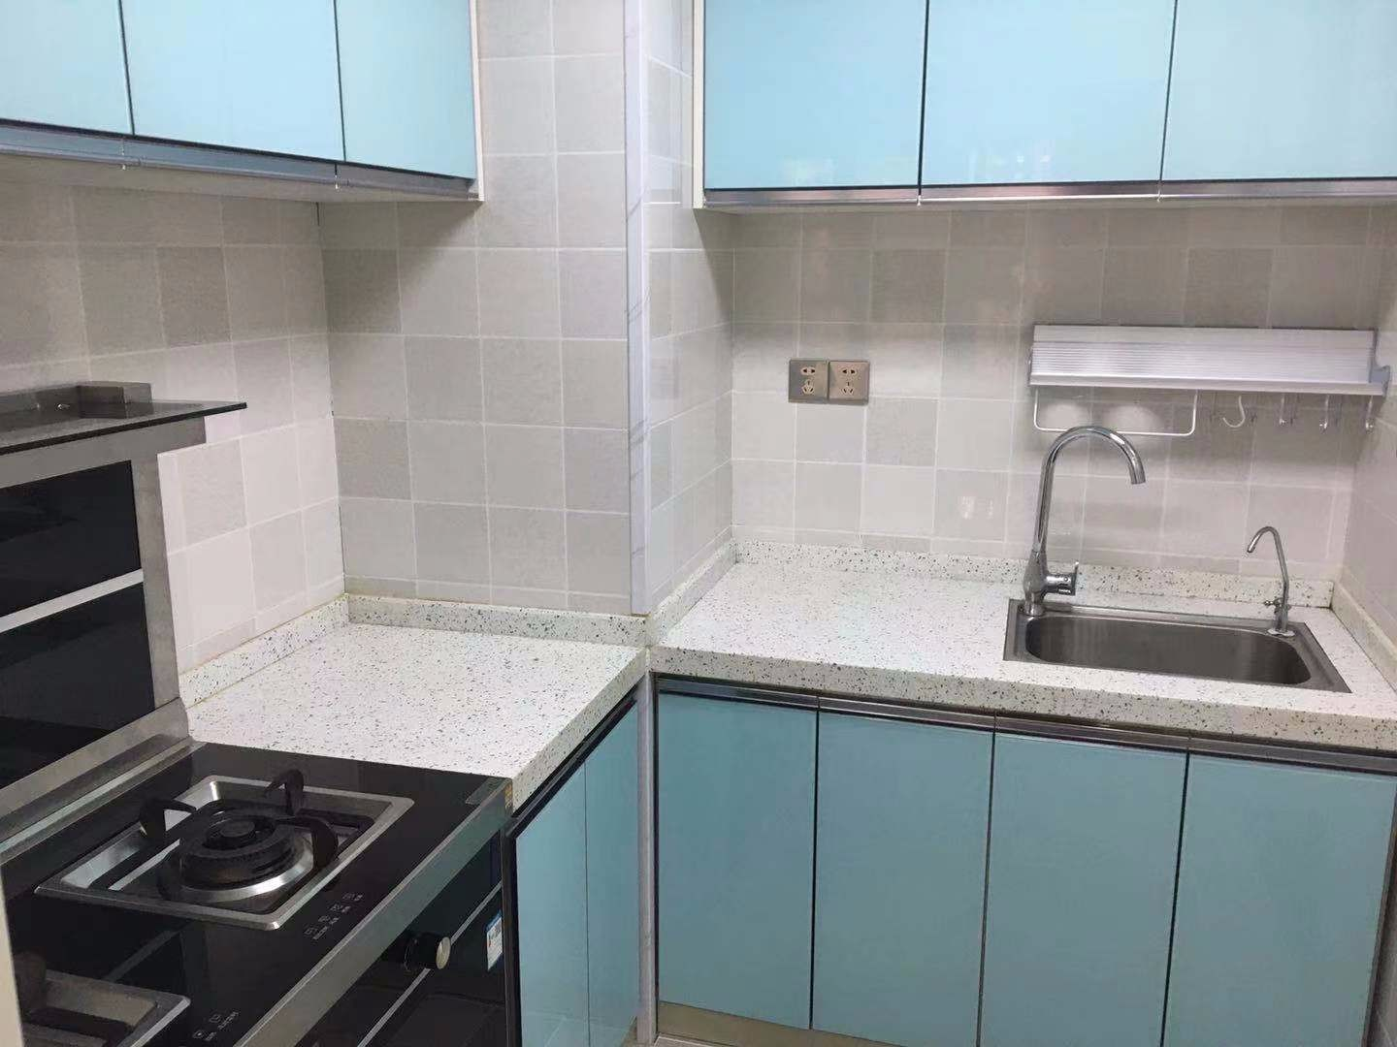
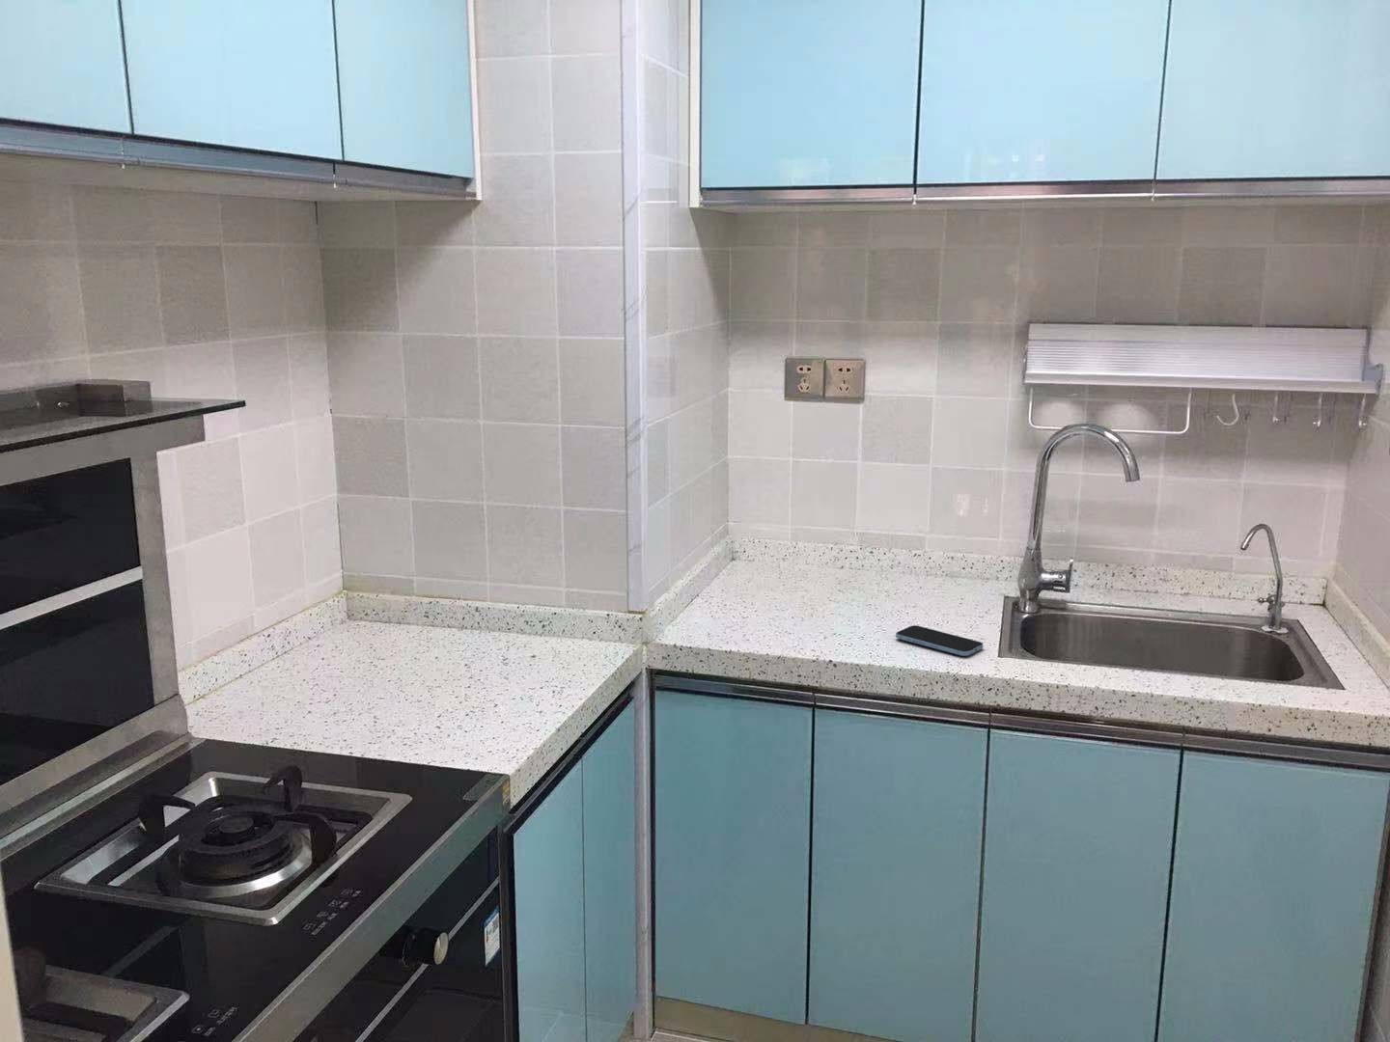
+ smartphone (938, 639)
